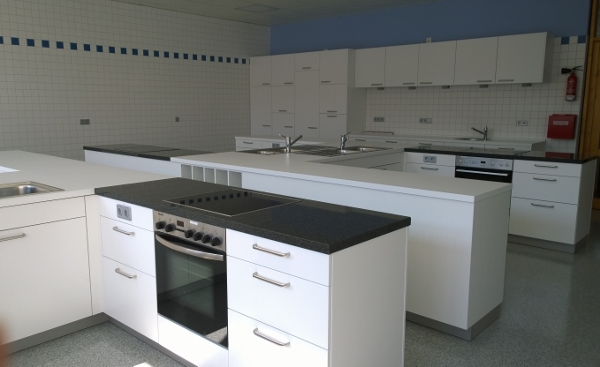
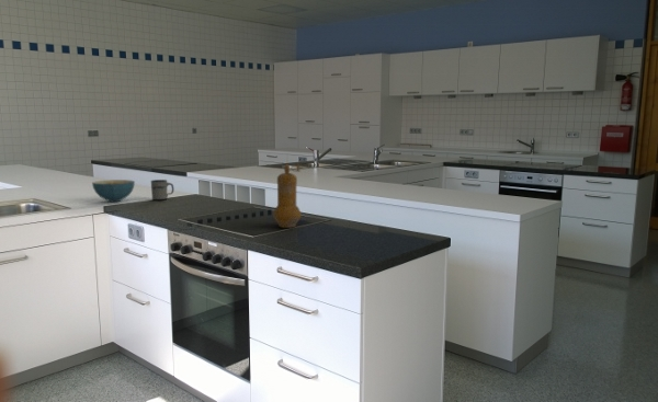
+ mug (162, 189)
+ pepper mill (288, 195)
+ cereal bowl (114, 191)
